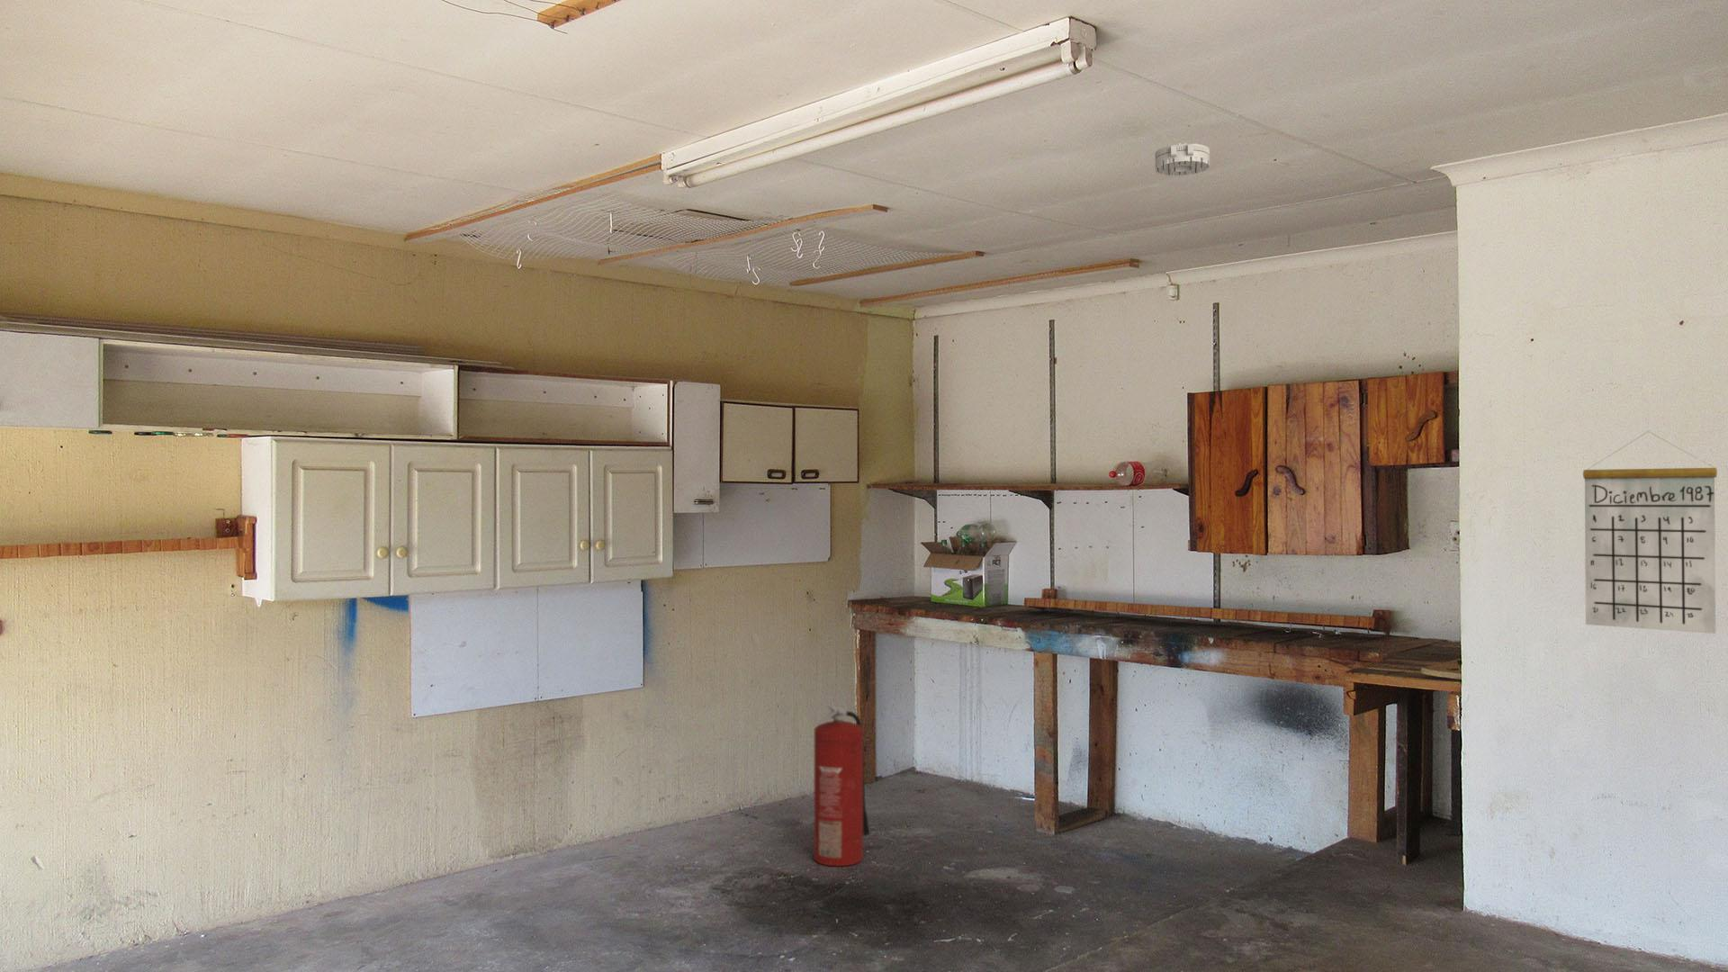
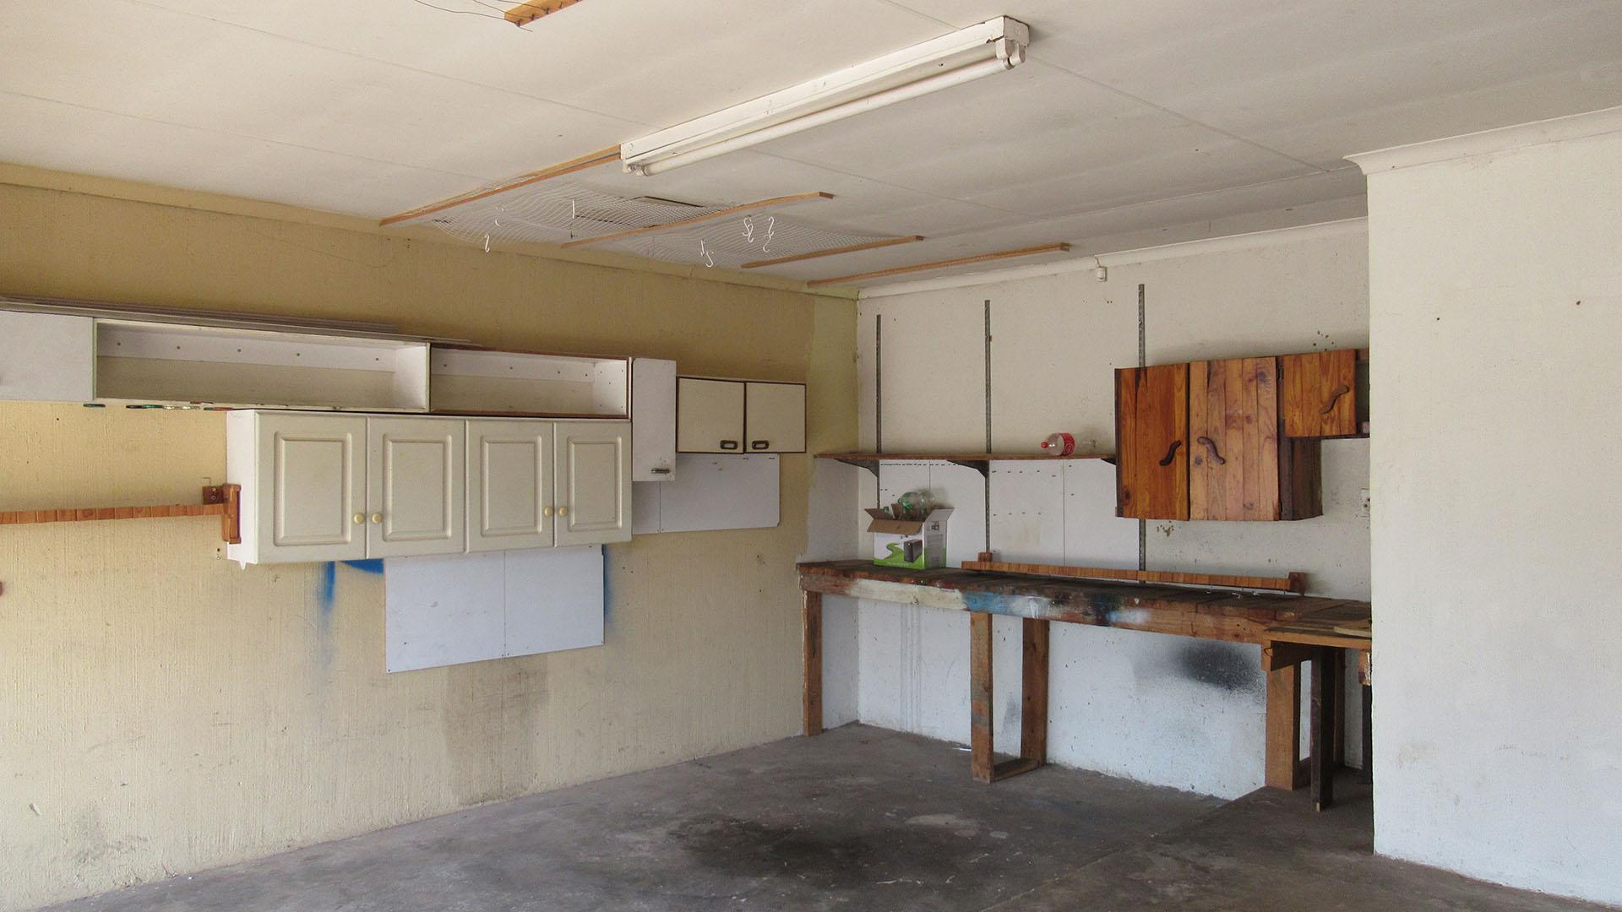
- fire extinguisher (844, 779)
- calendar (1648, 529)
- smoke detector (1182, 158)
